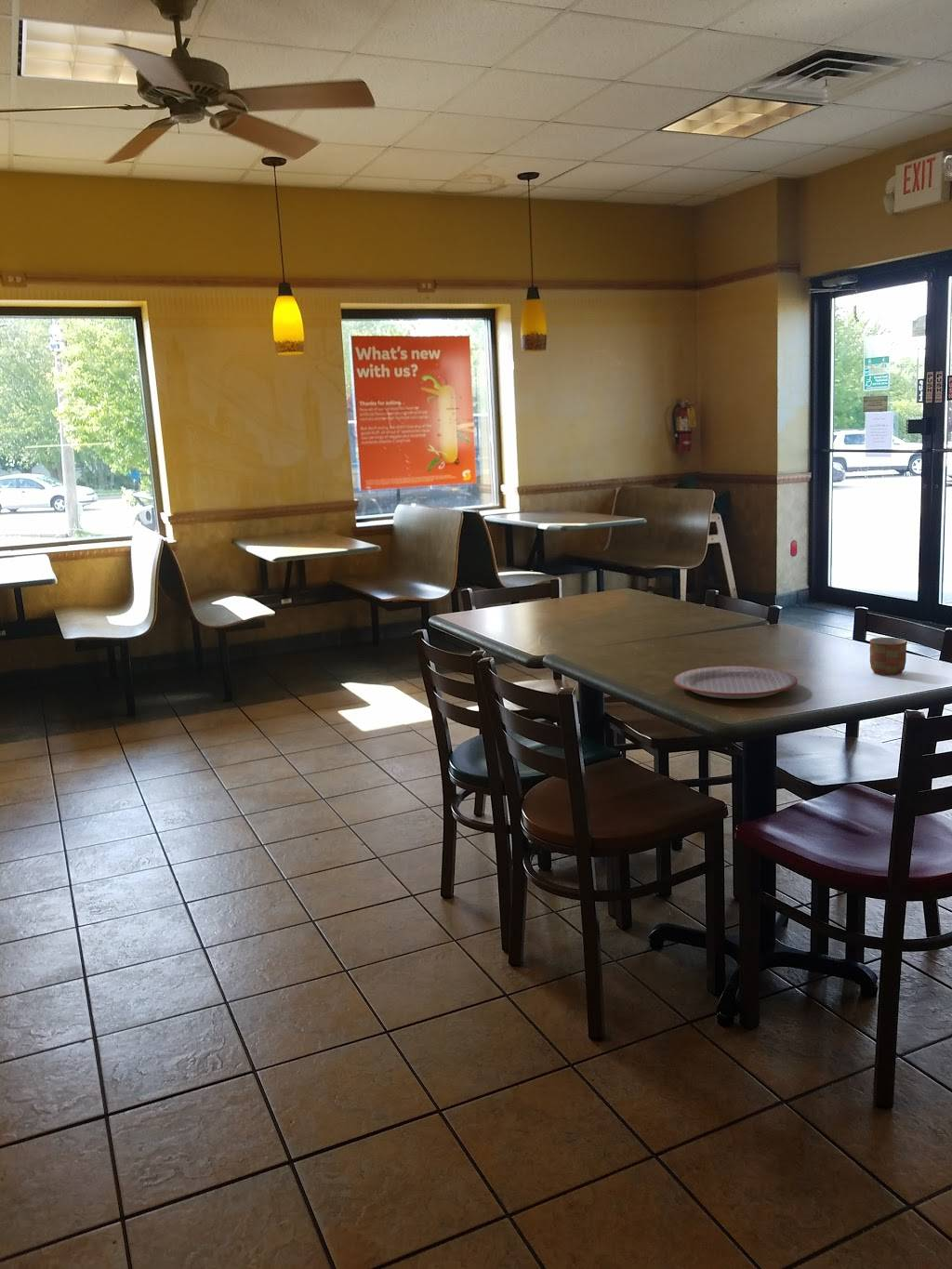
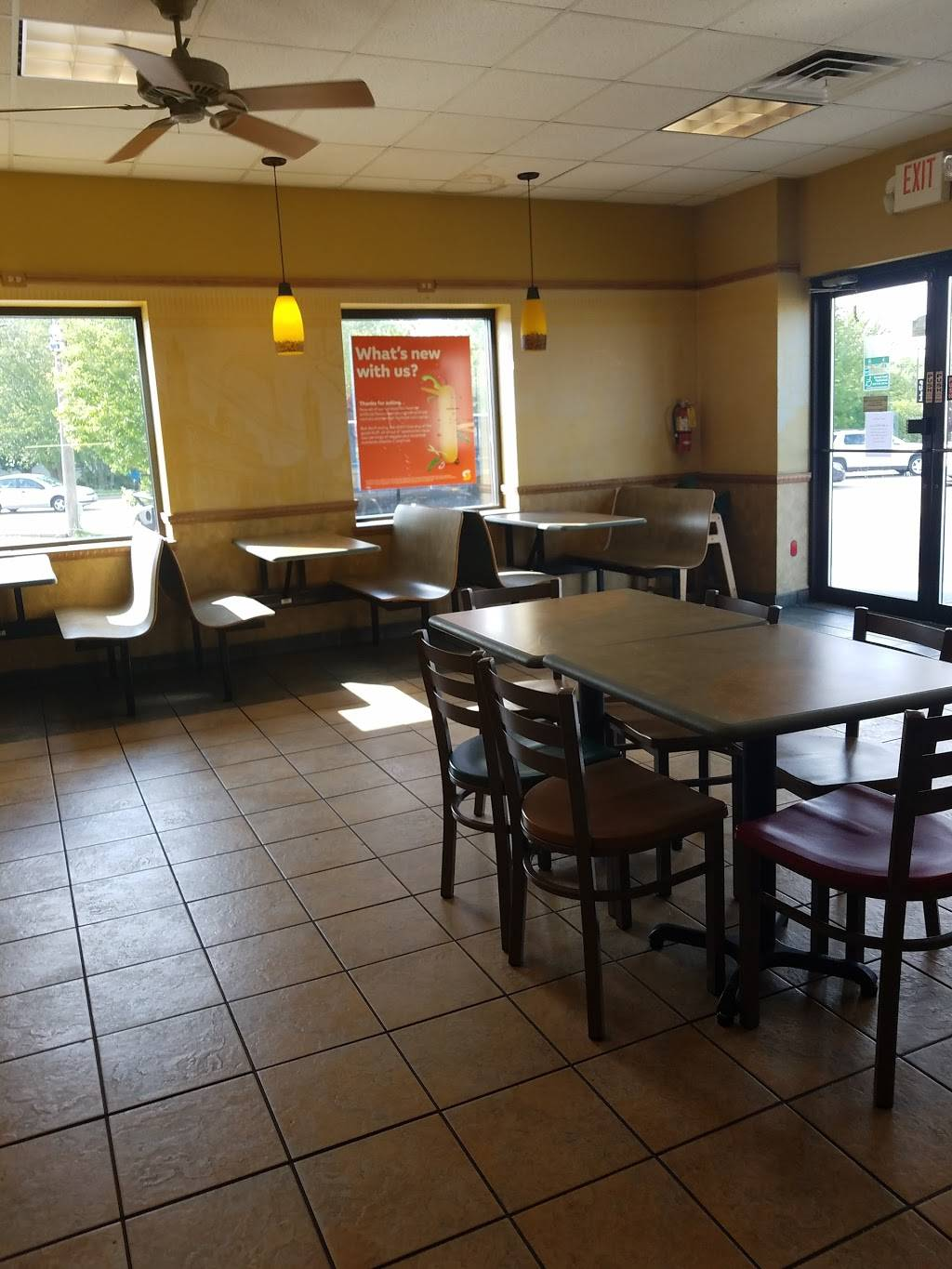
- mug (884, 655)
- plate (734, 683)
